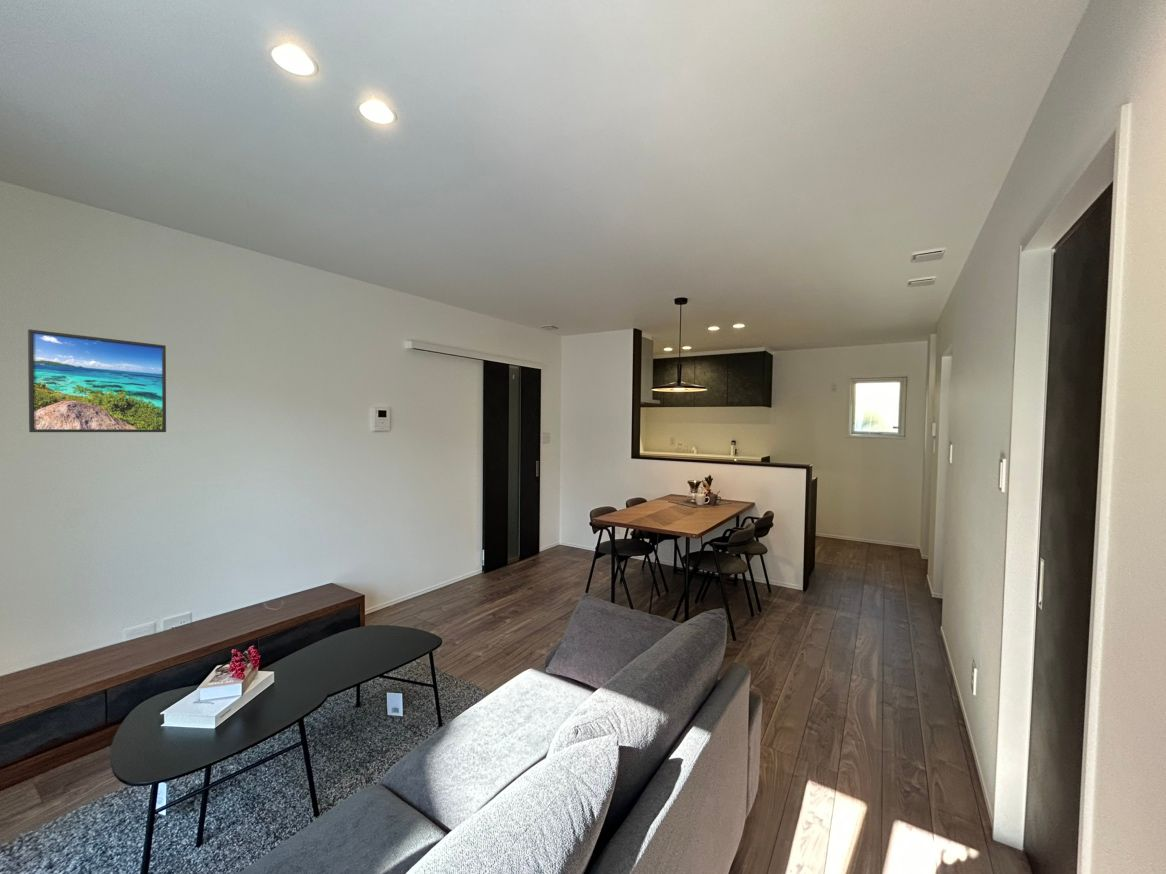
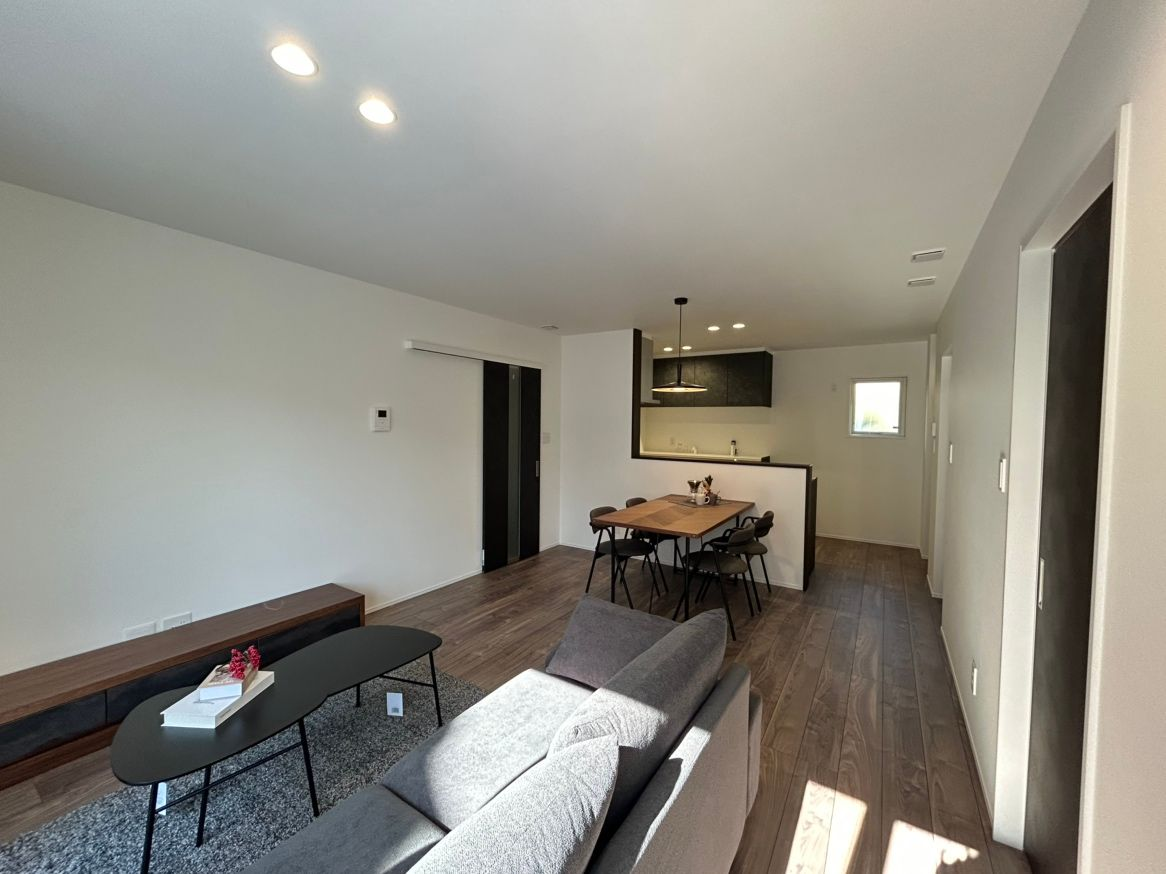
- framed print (102, 385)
